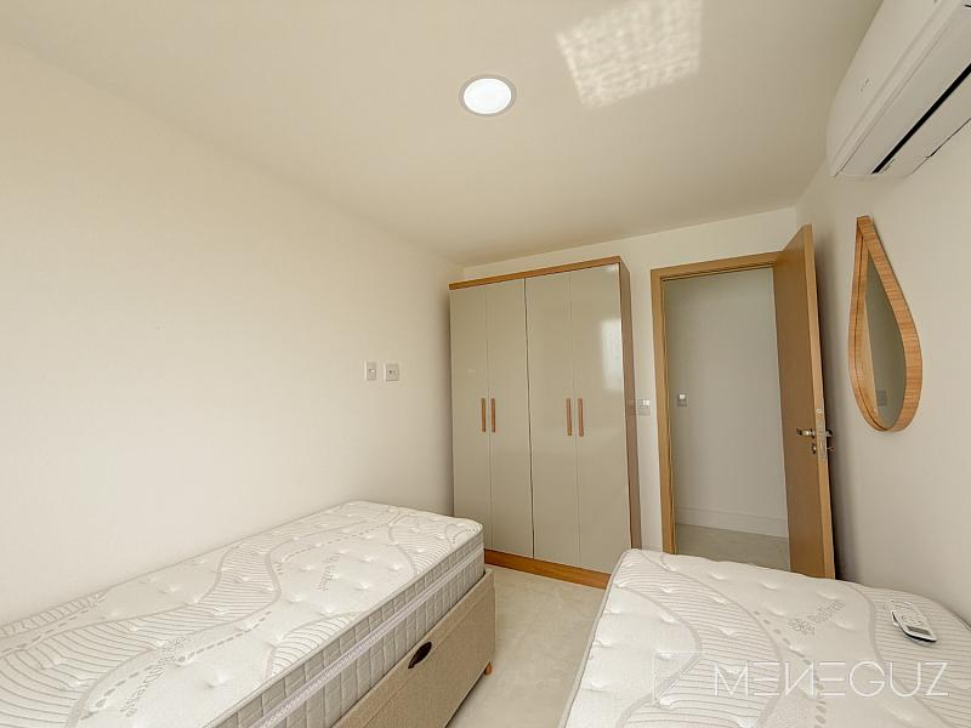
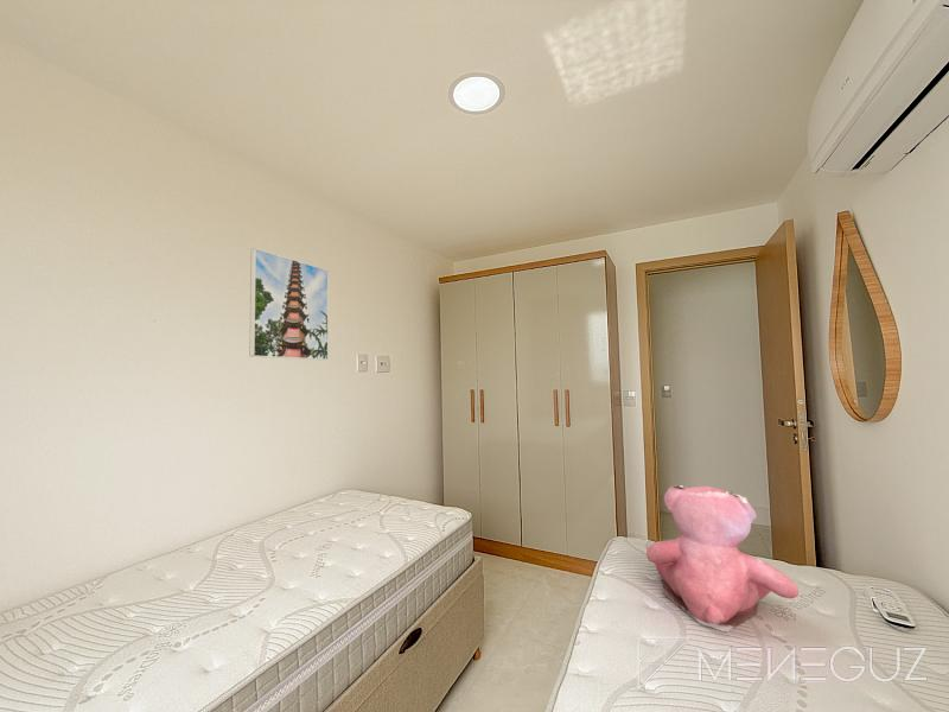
+ teddy bear (709, 540)
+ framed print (292, 309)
